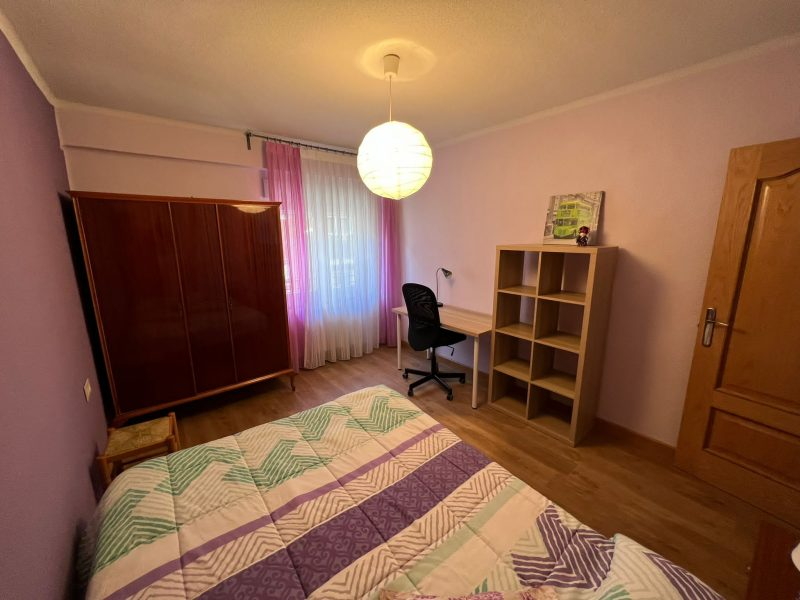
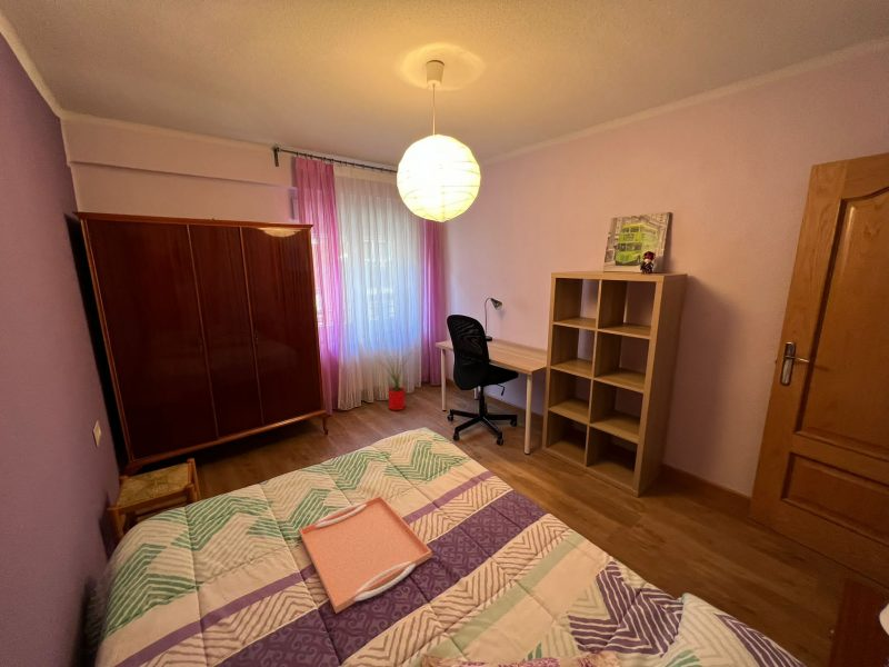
+ serving tray (362, 541)
+ house plant (396, 377)
